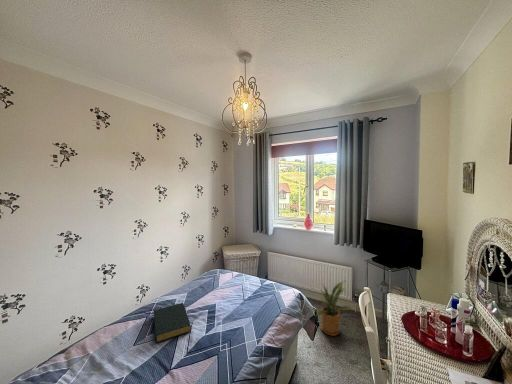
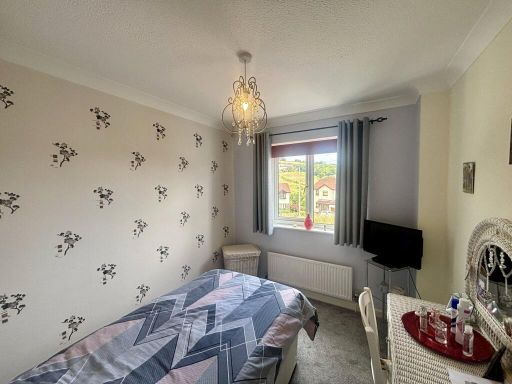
- hardback book (171, 320)
- house plant (329, 304)
